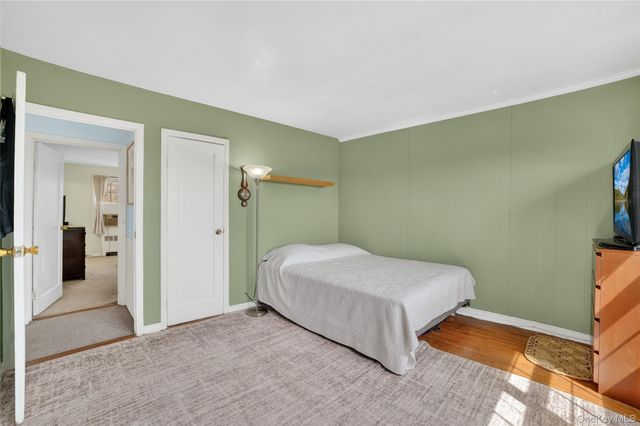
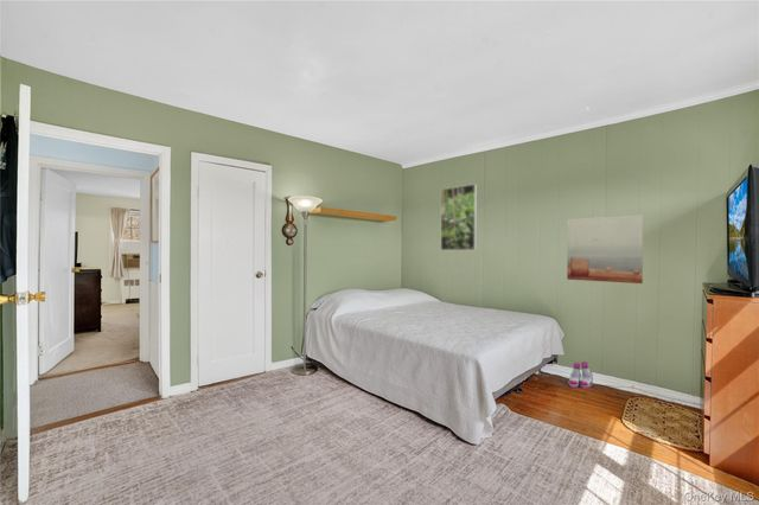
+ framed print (458, 218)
+ boots (580, 373)
+ wall art (602, 249)
